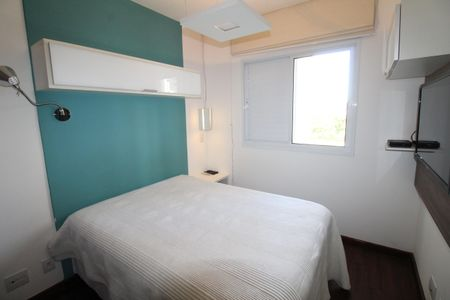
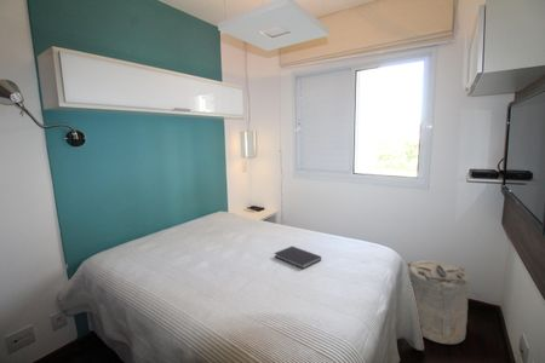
+ laundry hamper (434, 294)
+ diary (297, 255)
